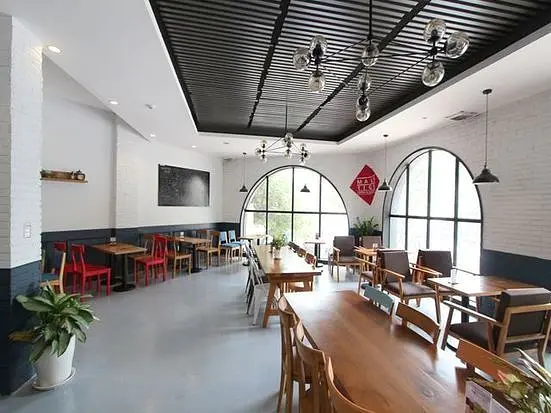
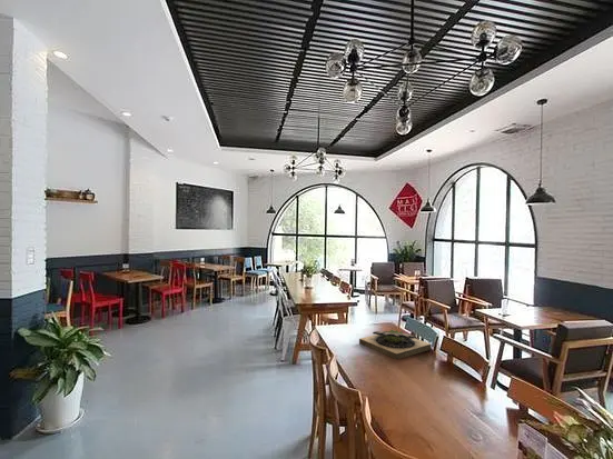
+ succulent planter (394, 337)
